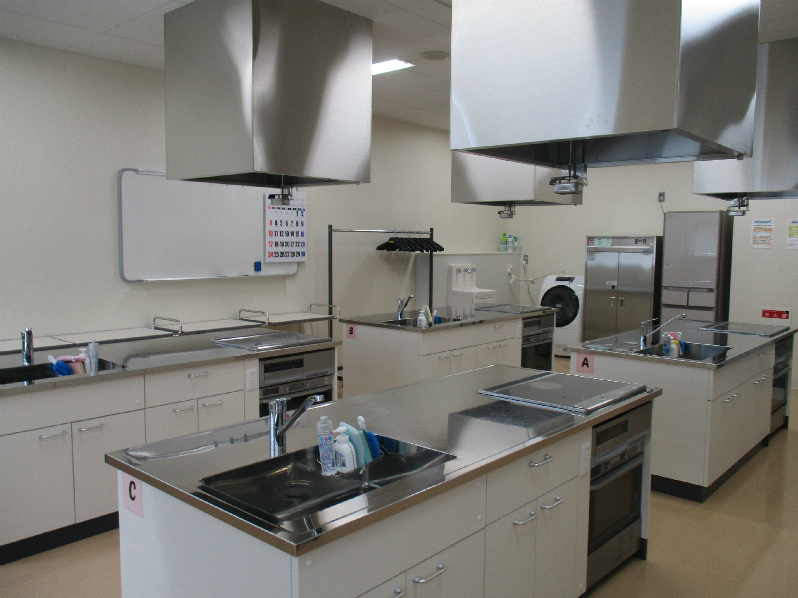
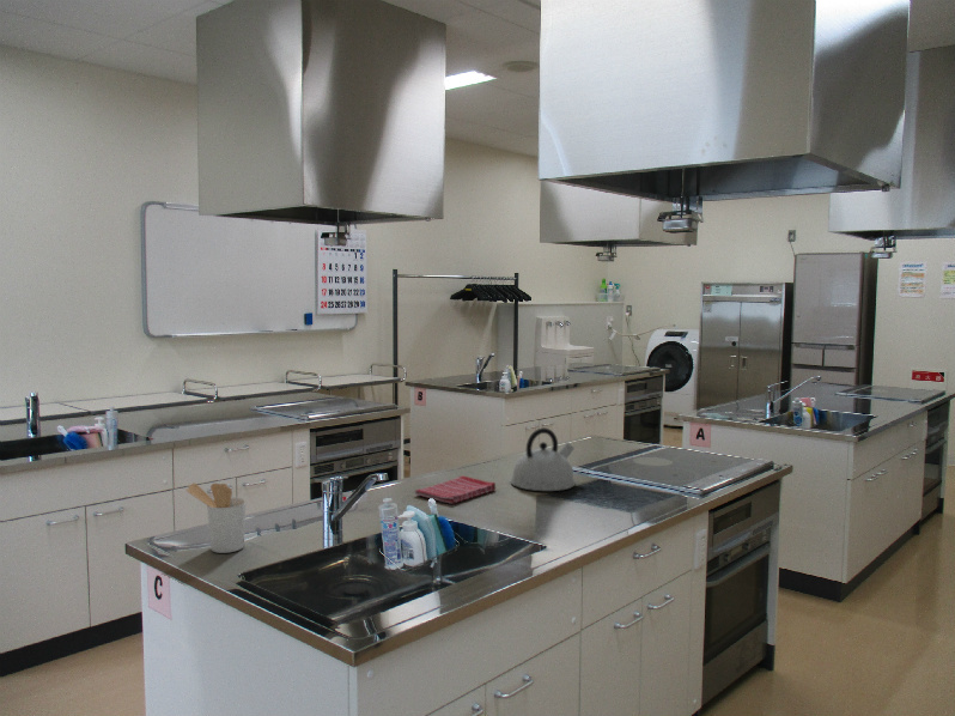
+ dish towel (456, 489)
+ utensil holder (215, 515)
+ kettle (545, 455)
